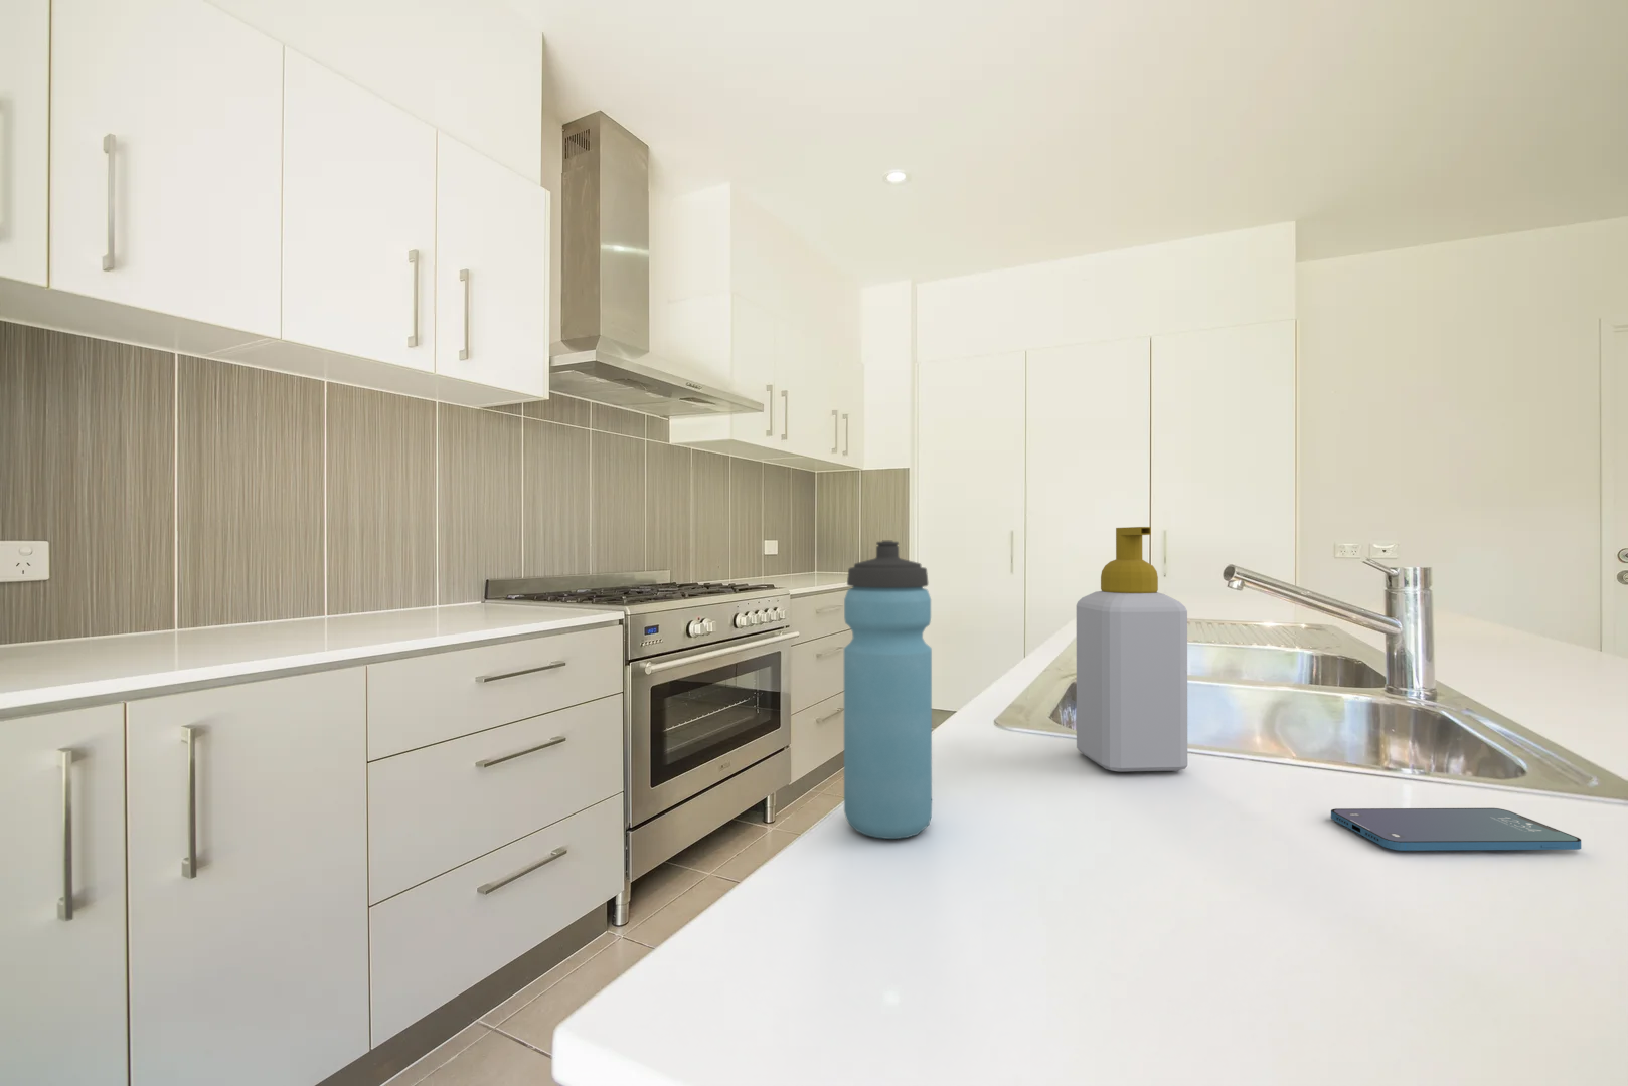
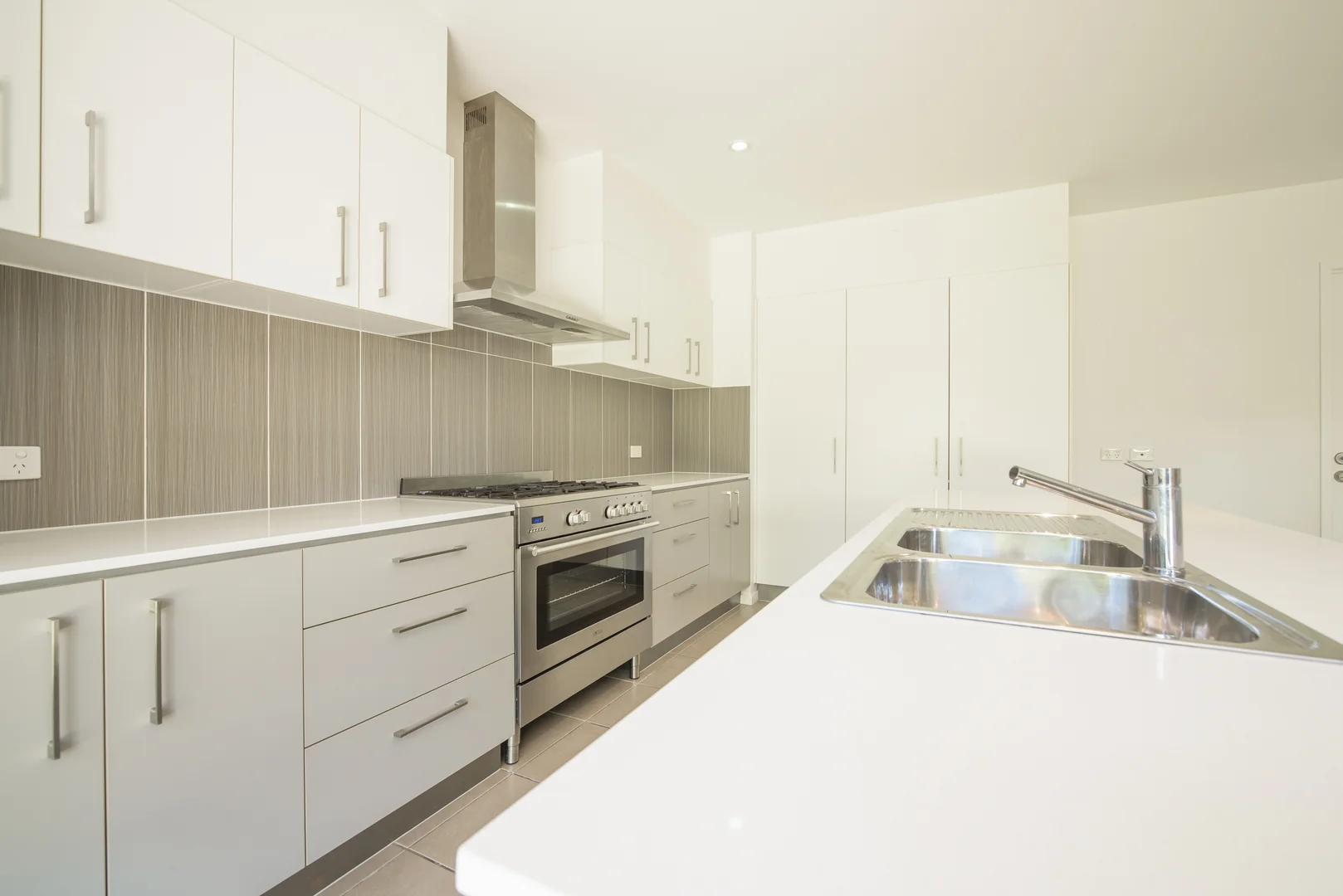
- soap bottle (1129, 644)
- smartphone (1449, 828)
- water bottle (887, 681)
